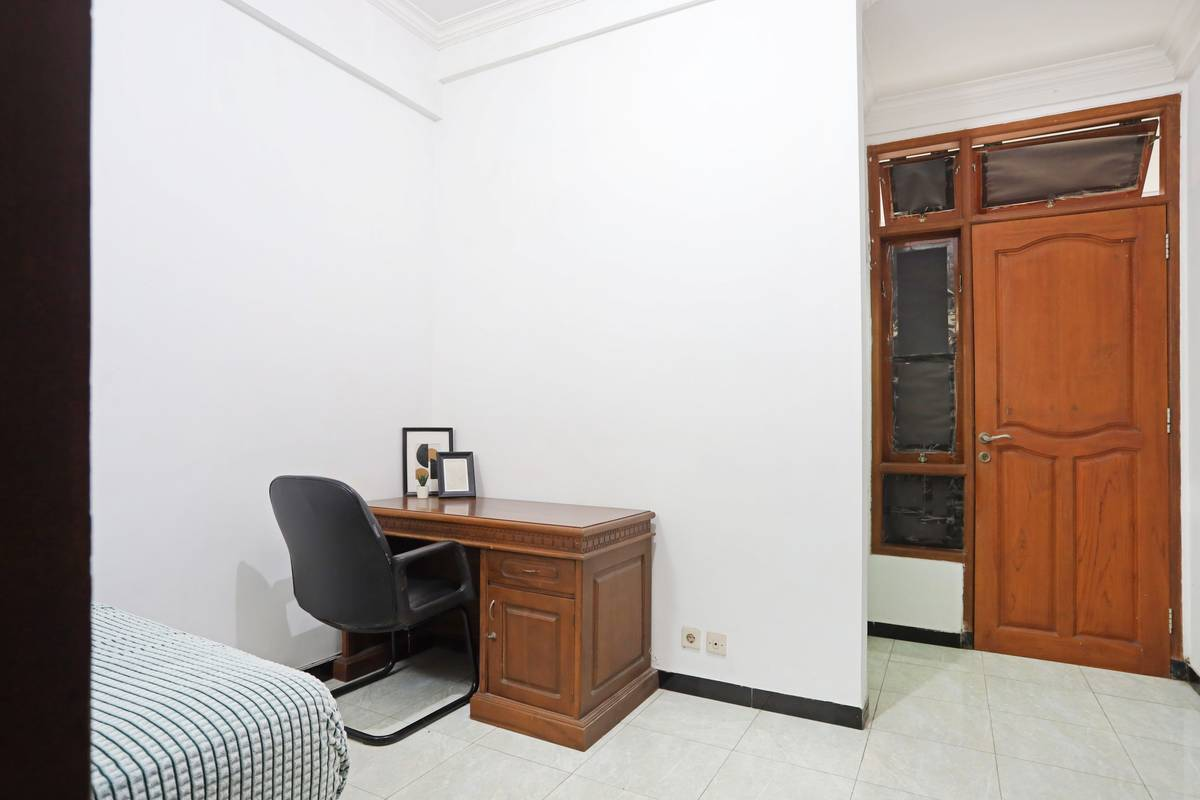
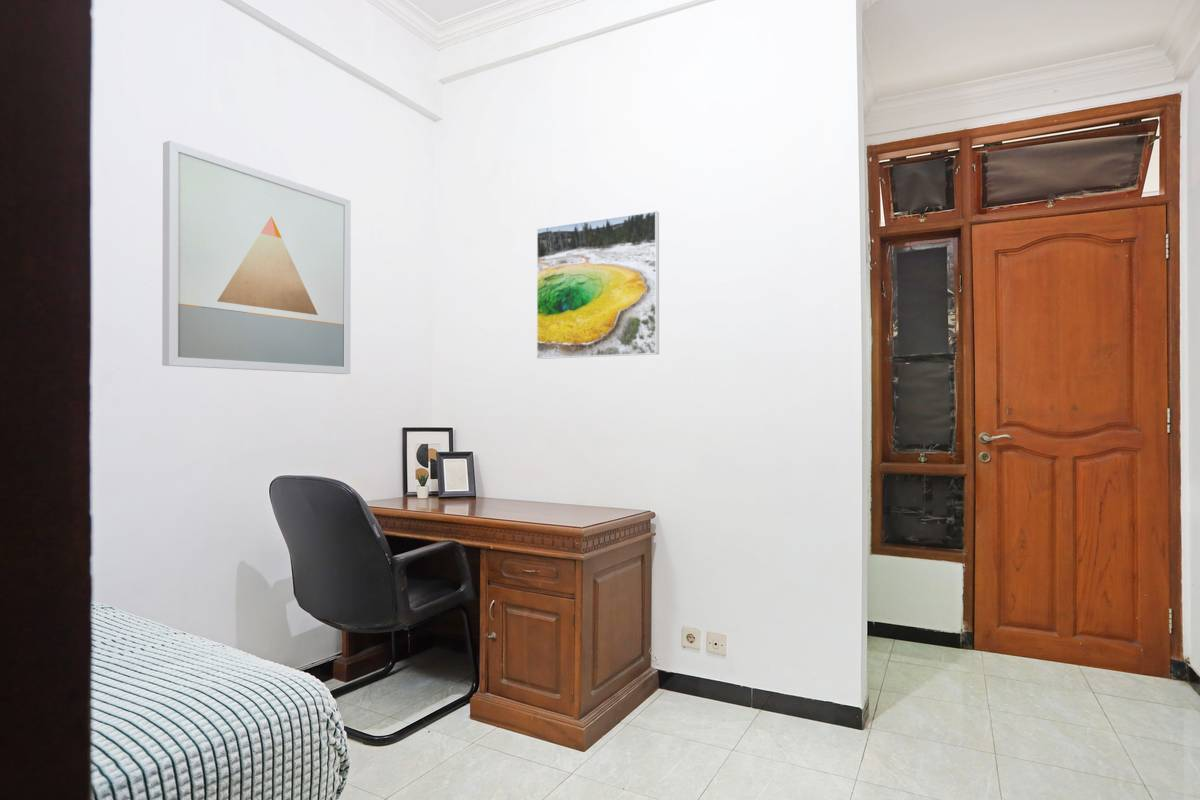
+ wall art (268, 272)
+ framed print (595, 288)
